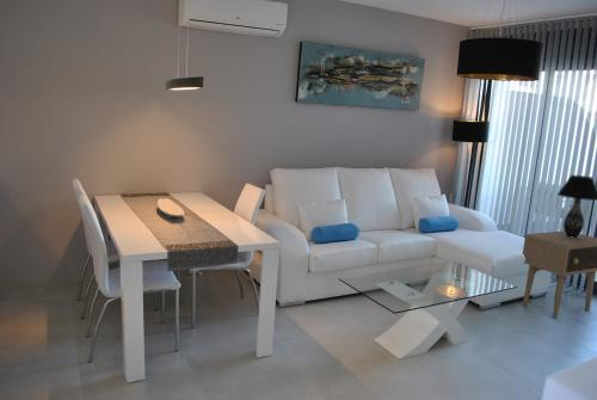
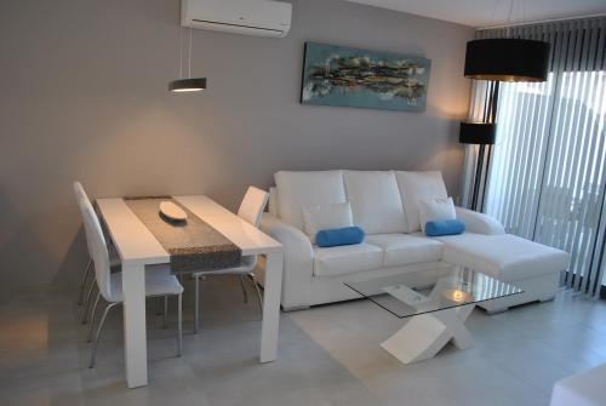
- table lamp (576, 207)
- side table (562, 273)
